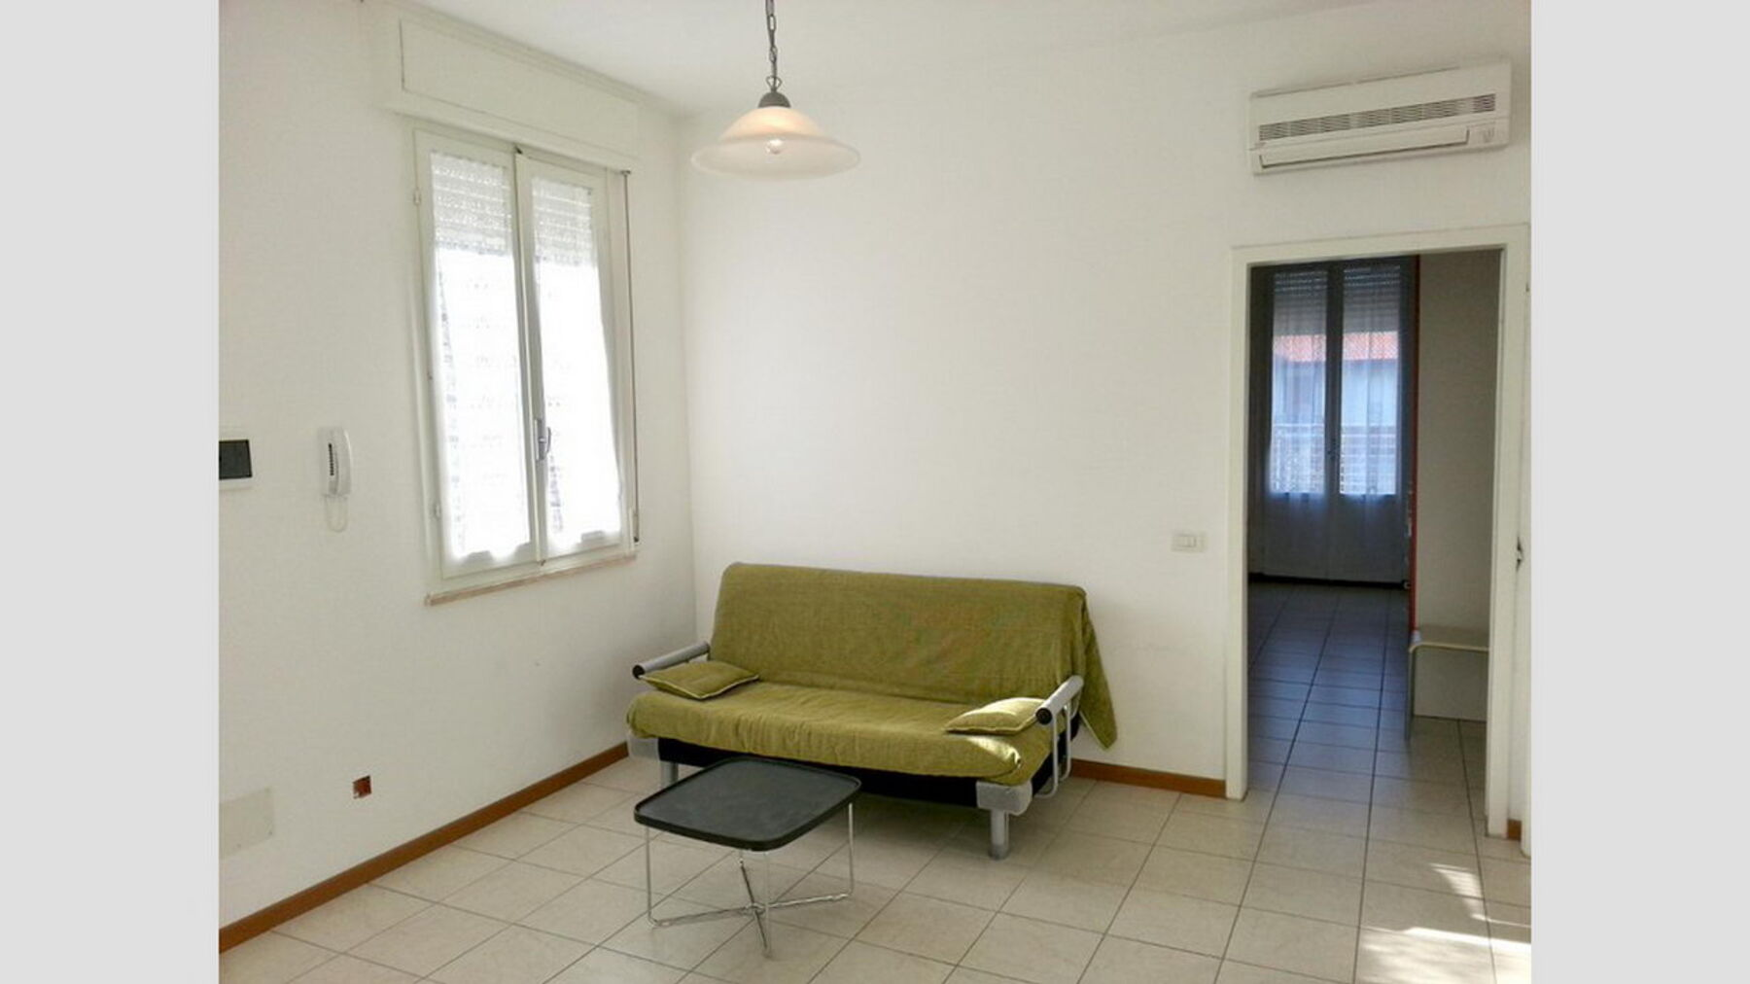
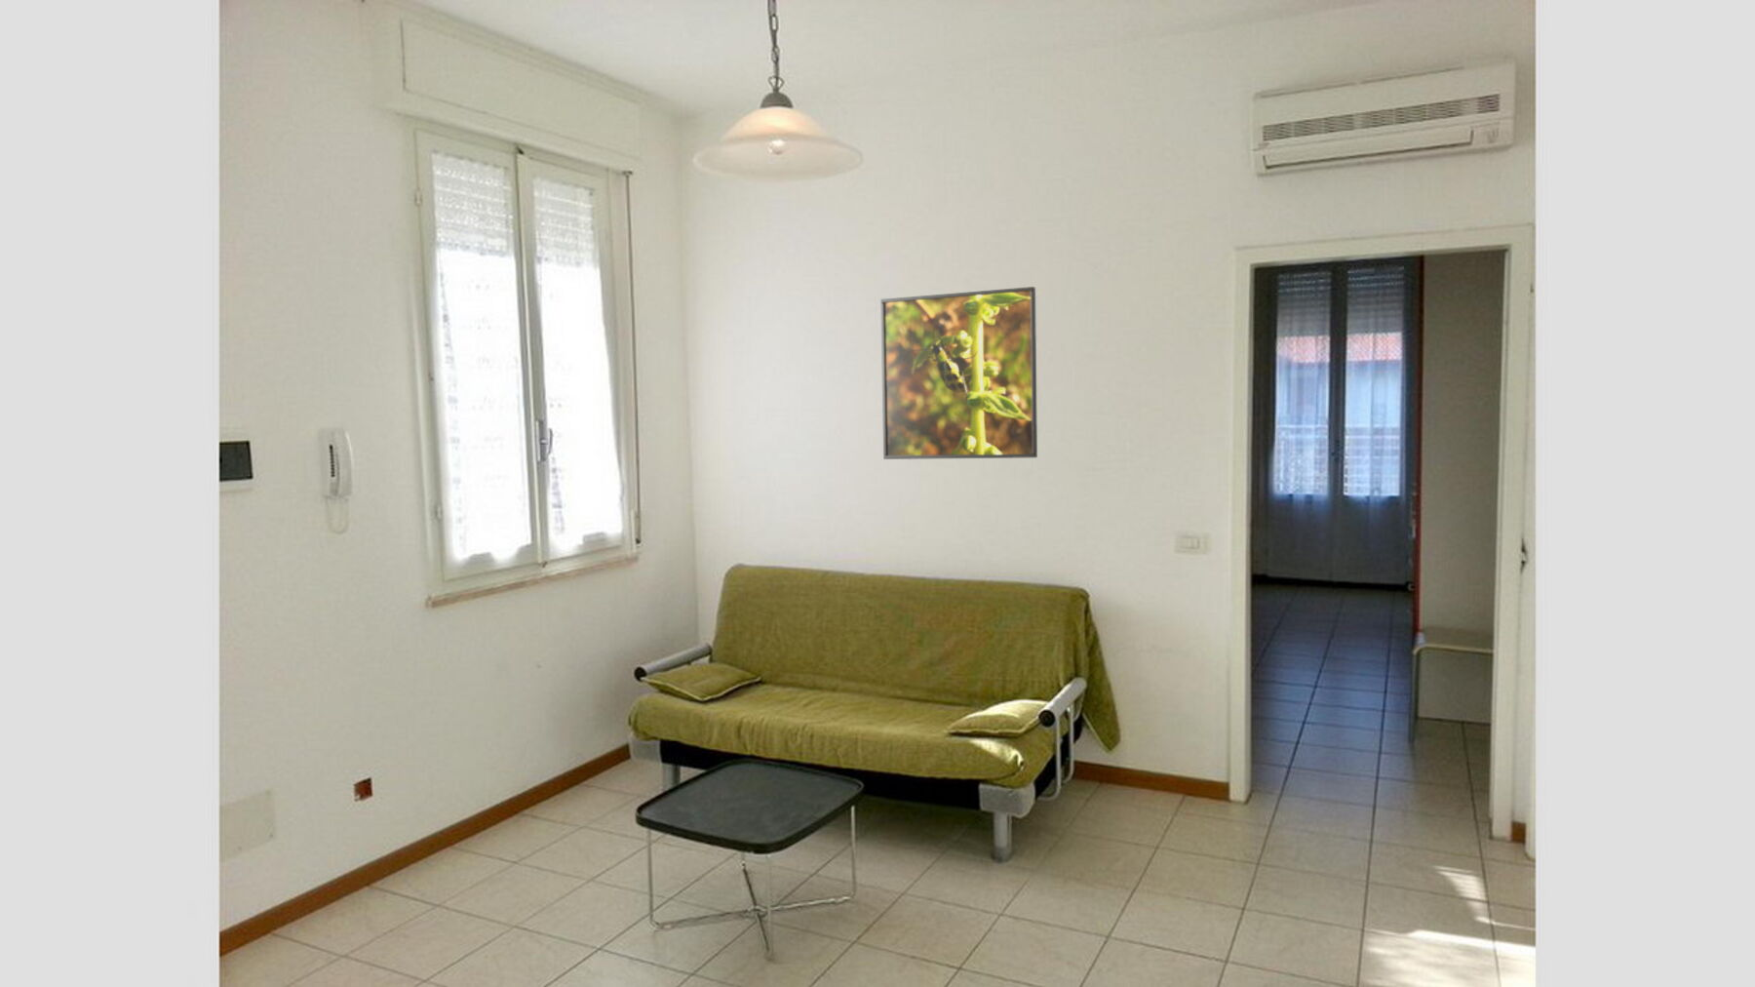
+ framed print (957, 376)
